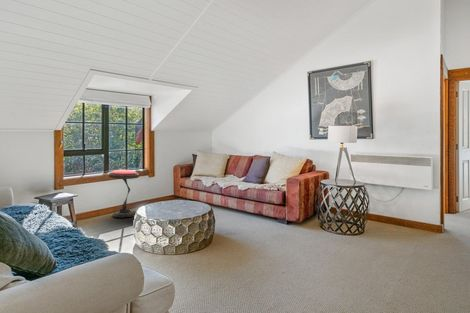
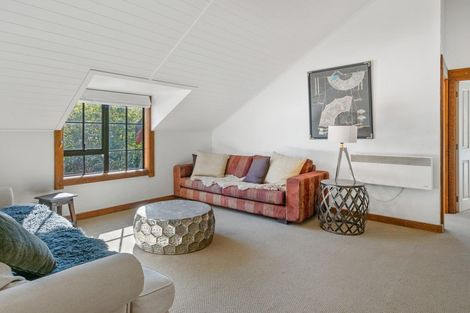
- side table (127, 194)
